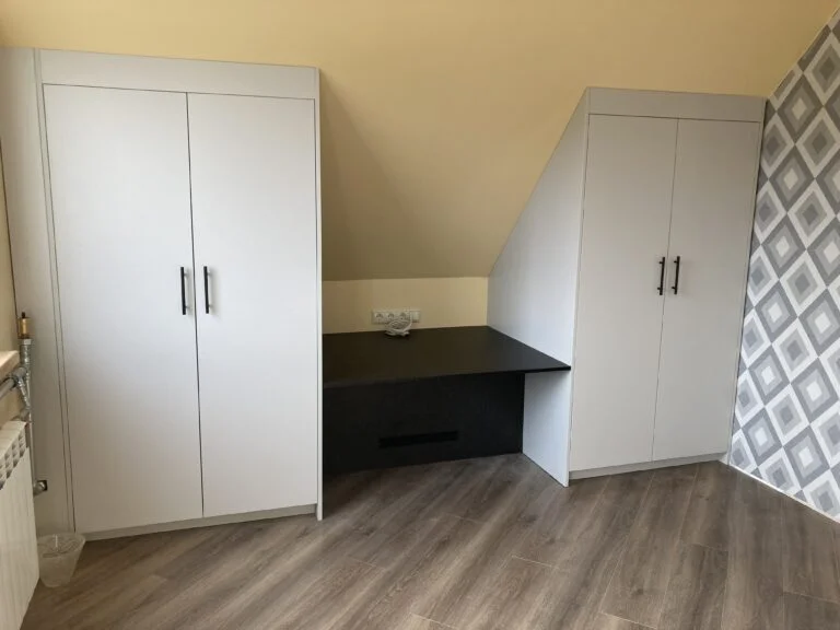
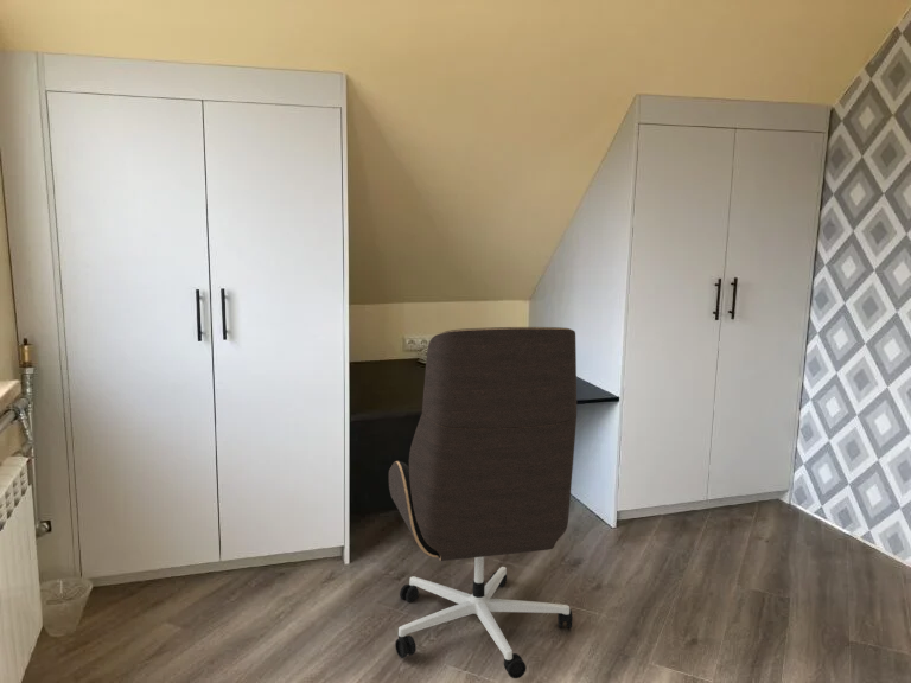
+ office chair (484, 477)
